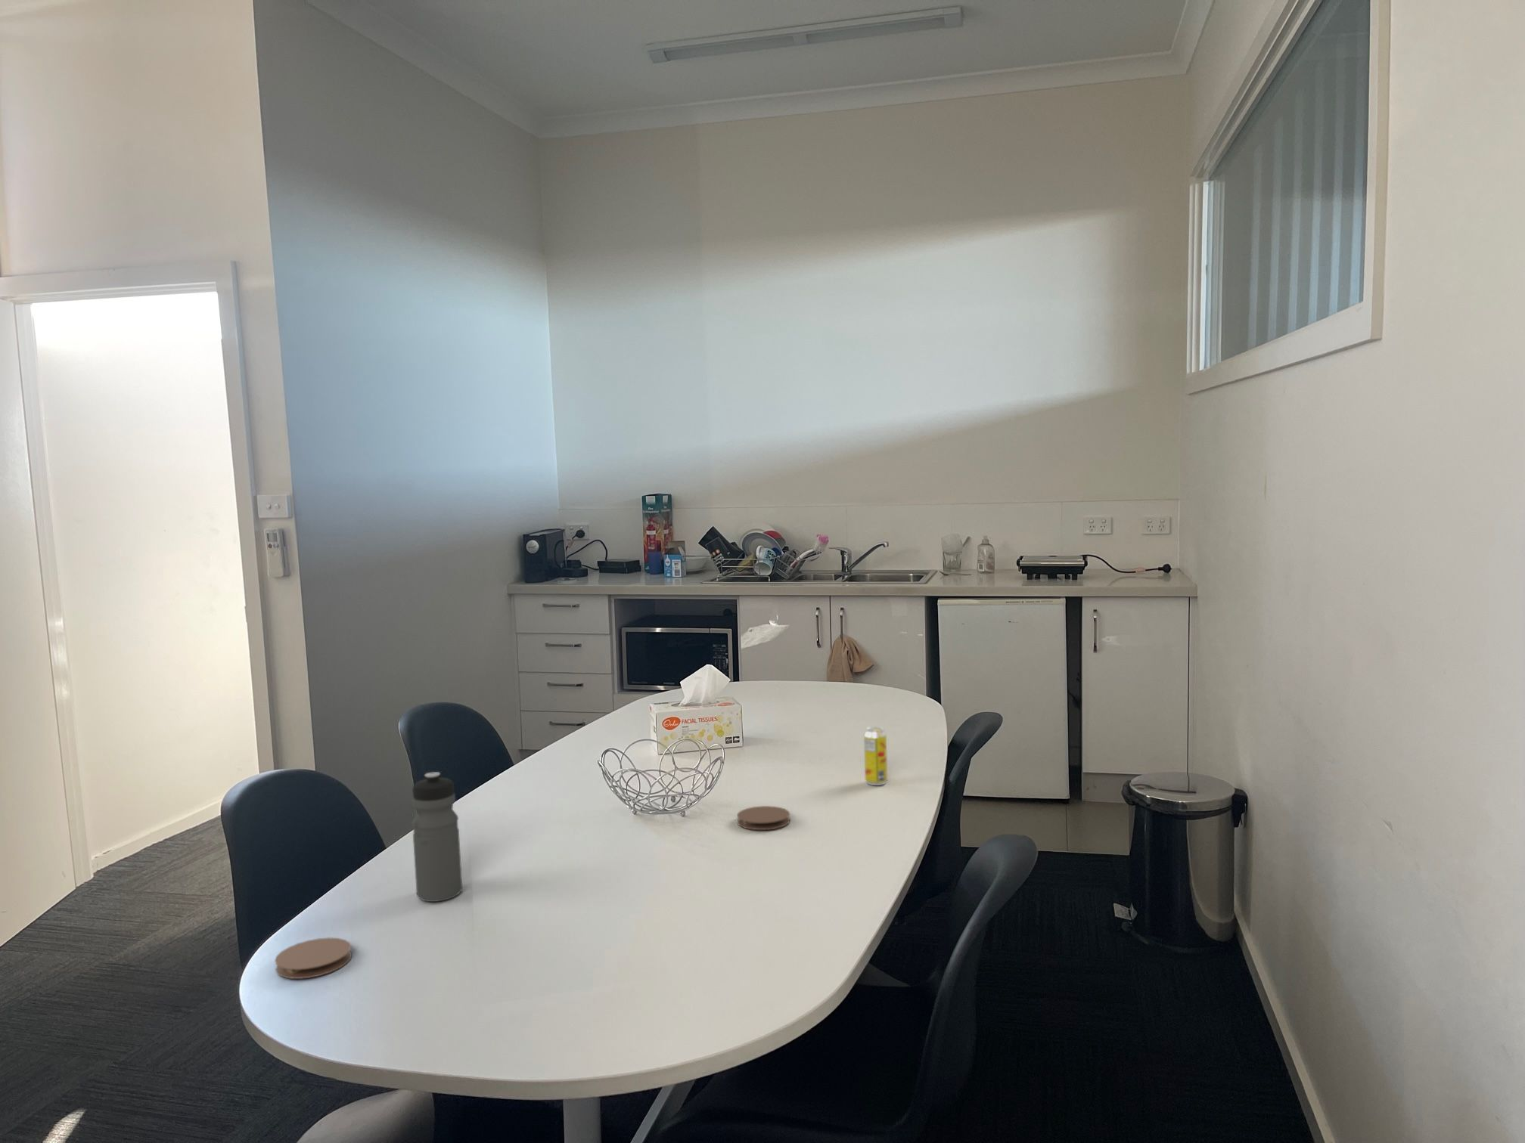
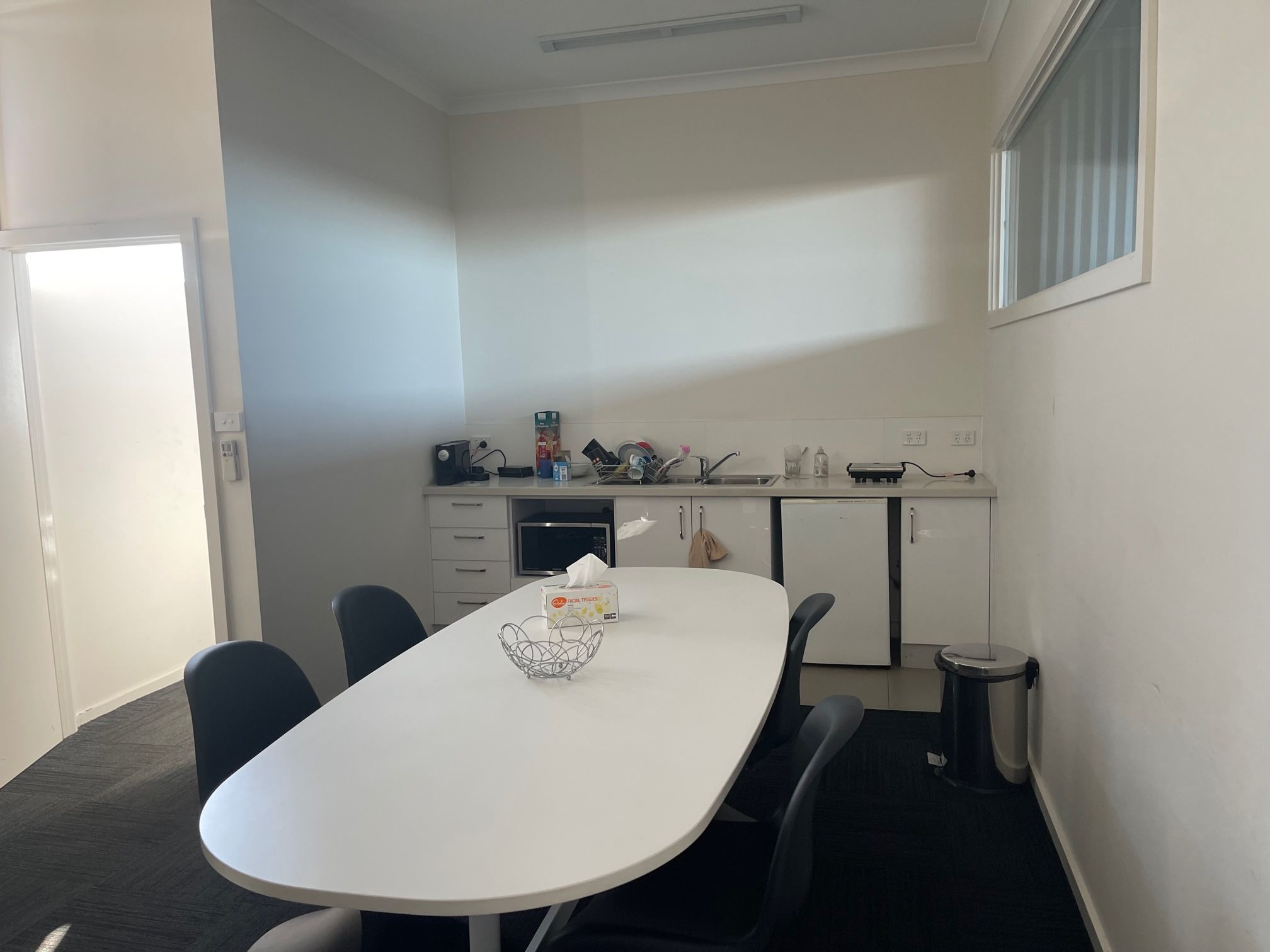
- coaster (764, 818)
- beverage can (875, 754)
- coaster (313, 957)
- water bottle (436, 833)
